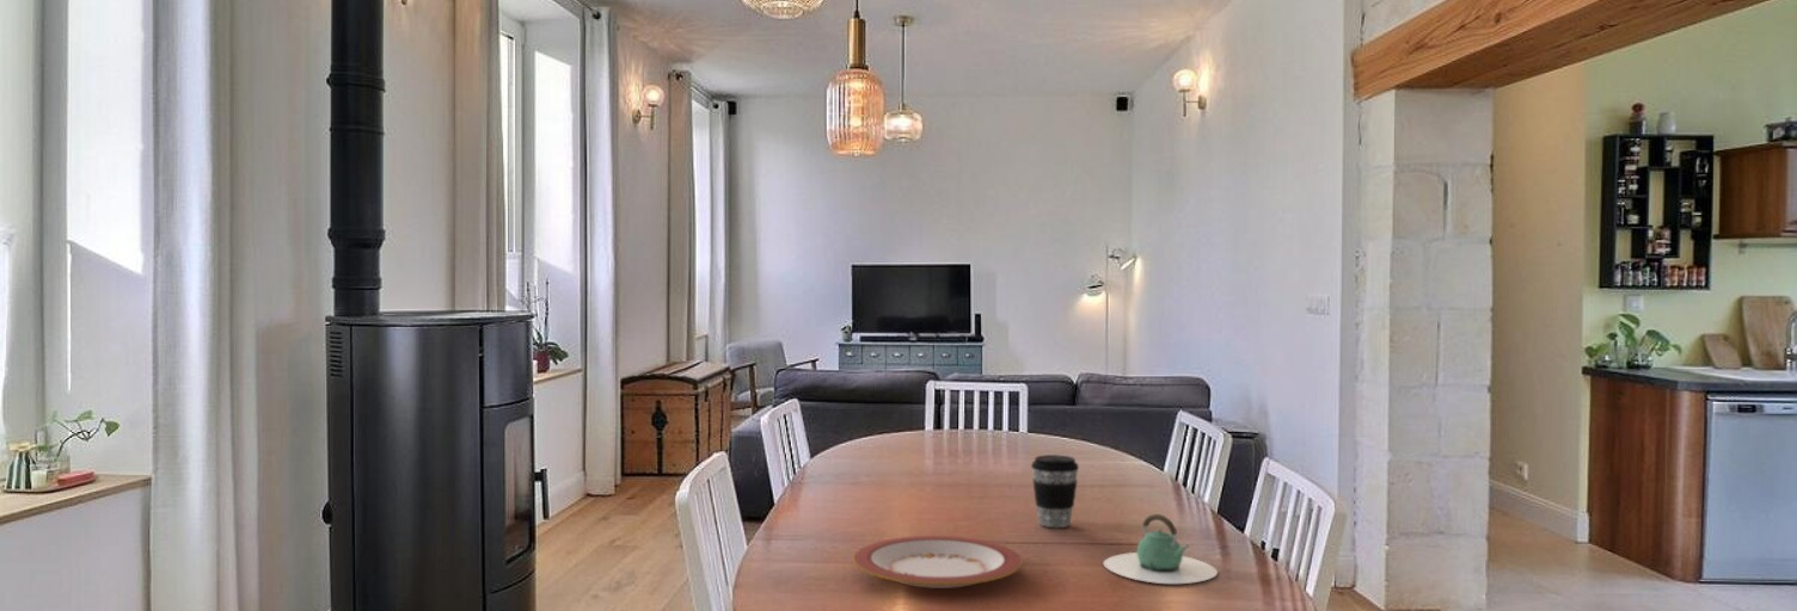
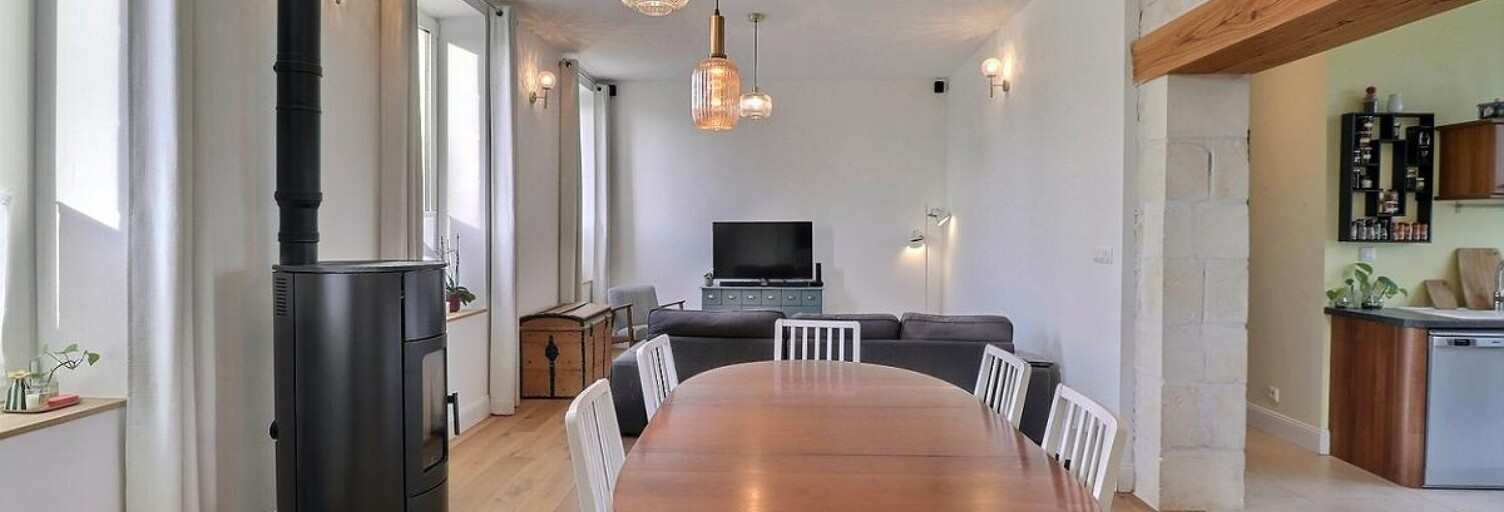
- teapot (1159, 541)
- plate (937, 563)
- coffee cup (1054, 490)
